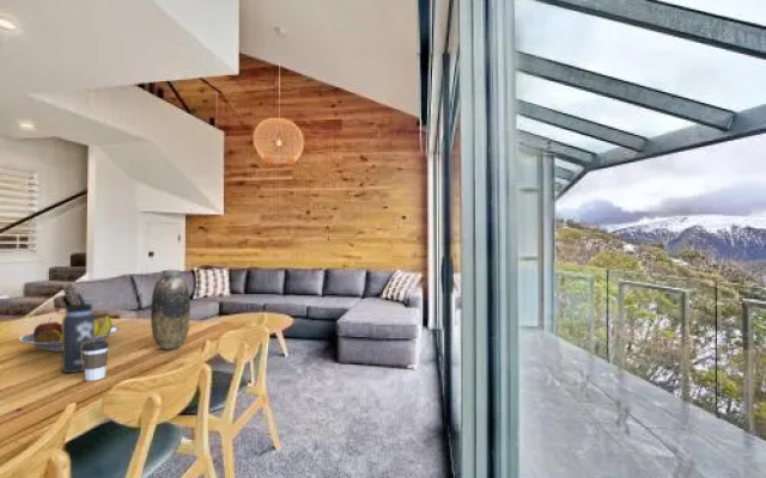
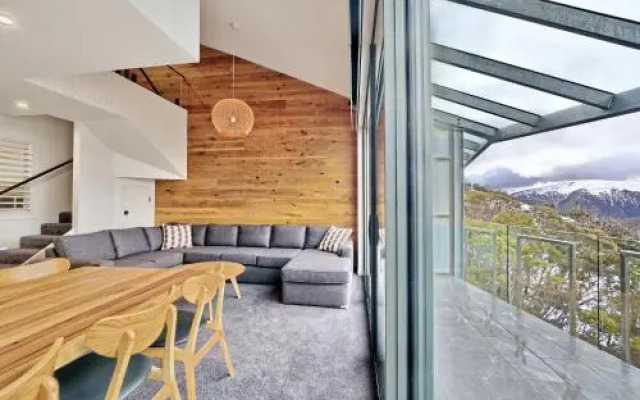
- coffee cup (95, 360)
- fruit bowl (61, 330)
- vase (170, 308)
- thermos bottle (74, 331)
